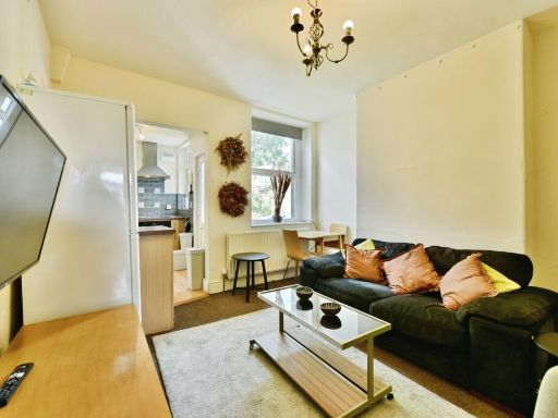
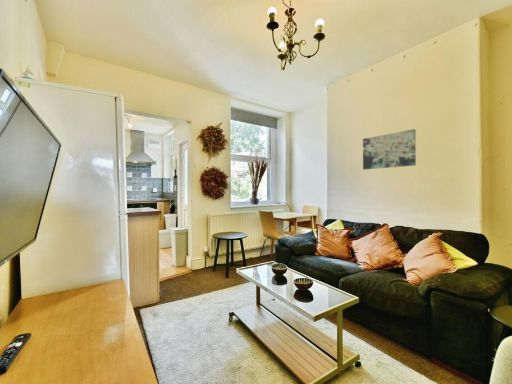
+ wall art (387, 151)
